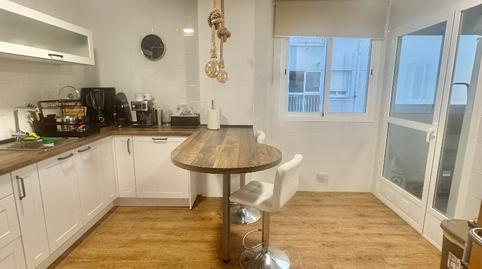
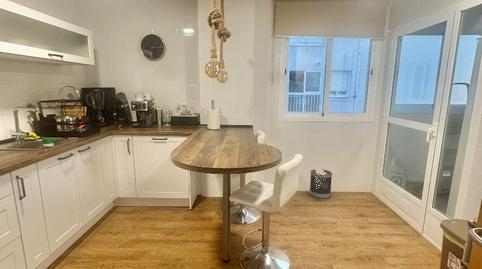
+ wastebasket (320, 183)
